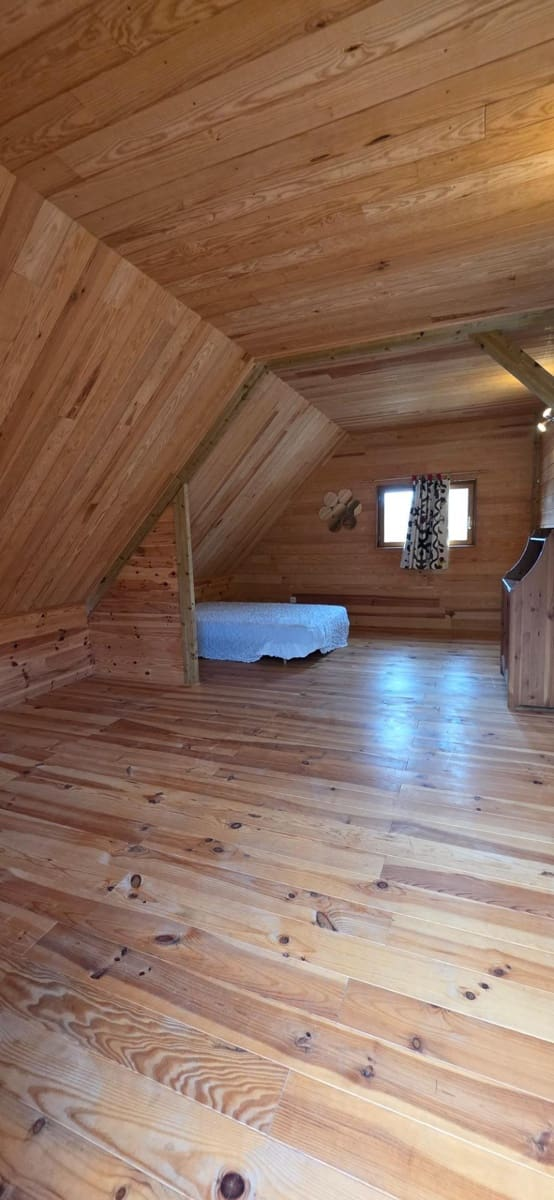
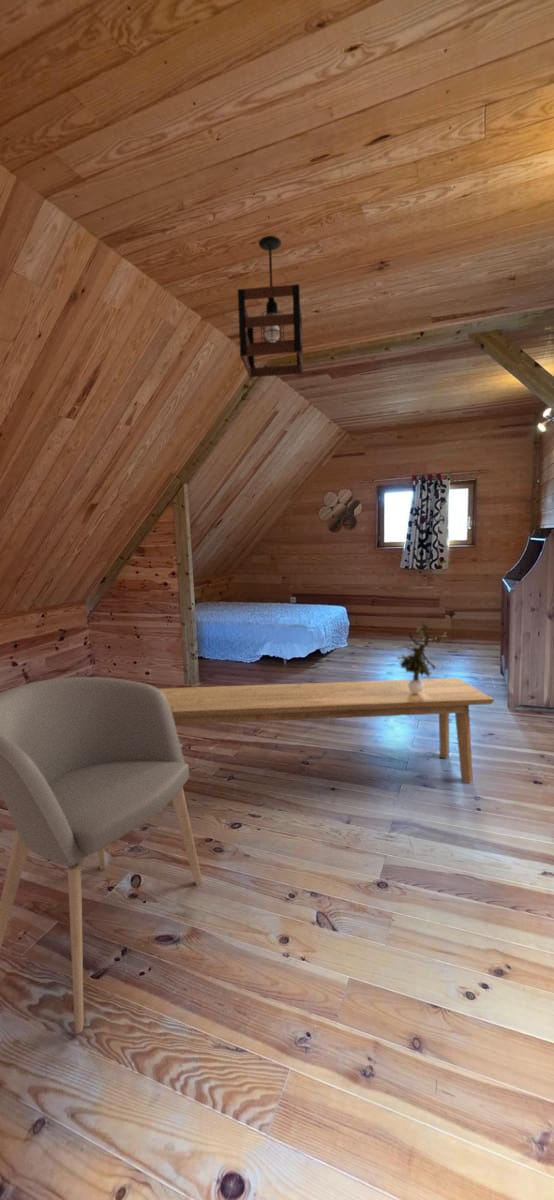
+ bench (302, 719)
+ armchair (99, 814)
+ potted plant (421, 657)
+ pendant light (271, 304)
